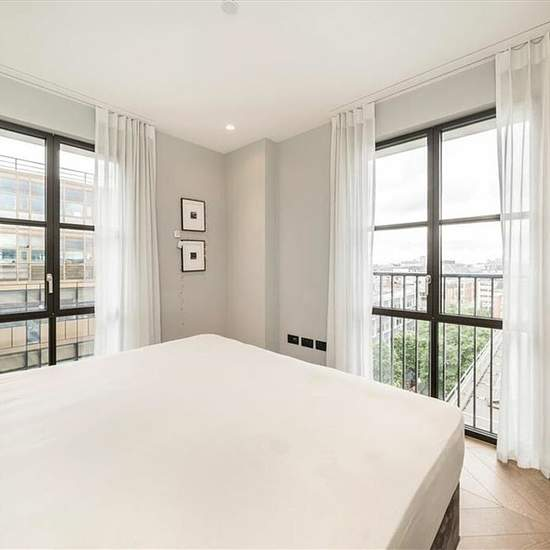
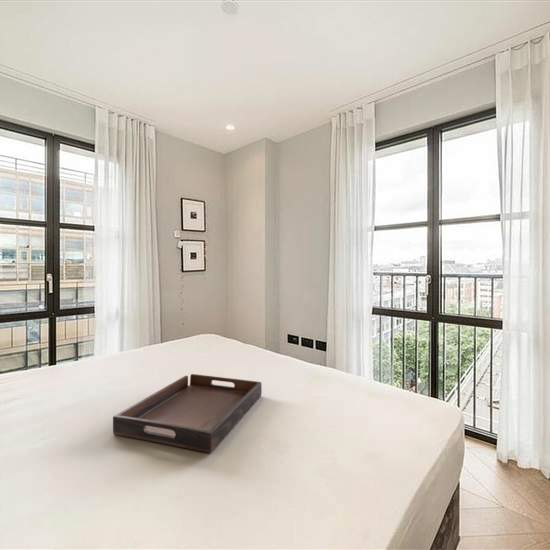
+ serving tray (197, 404)
